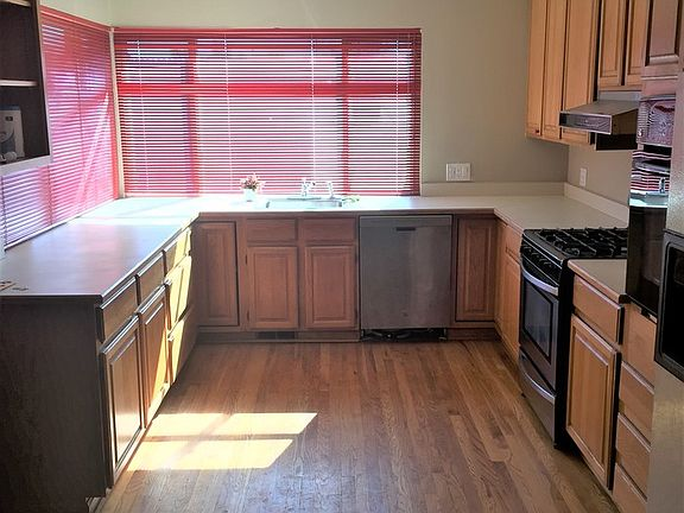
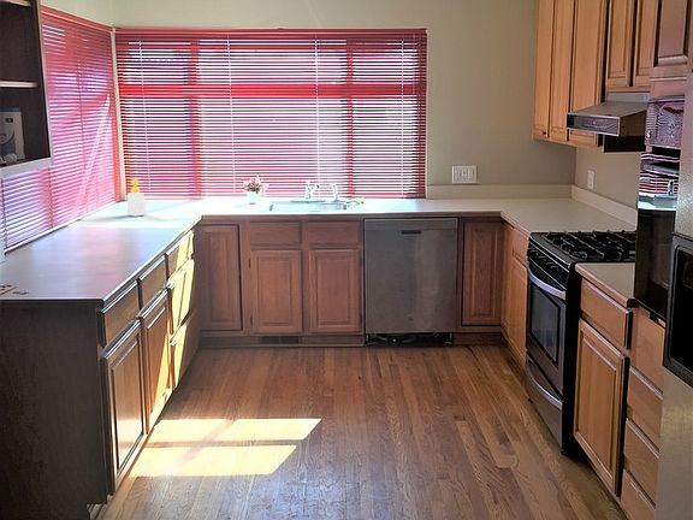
+ soap bottle (137, 197)
